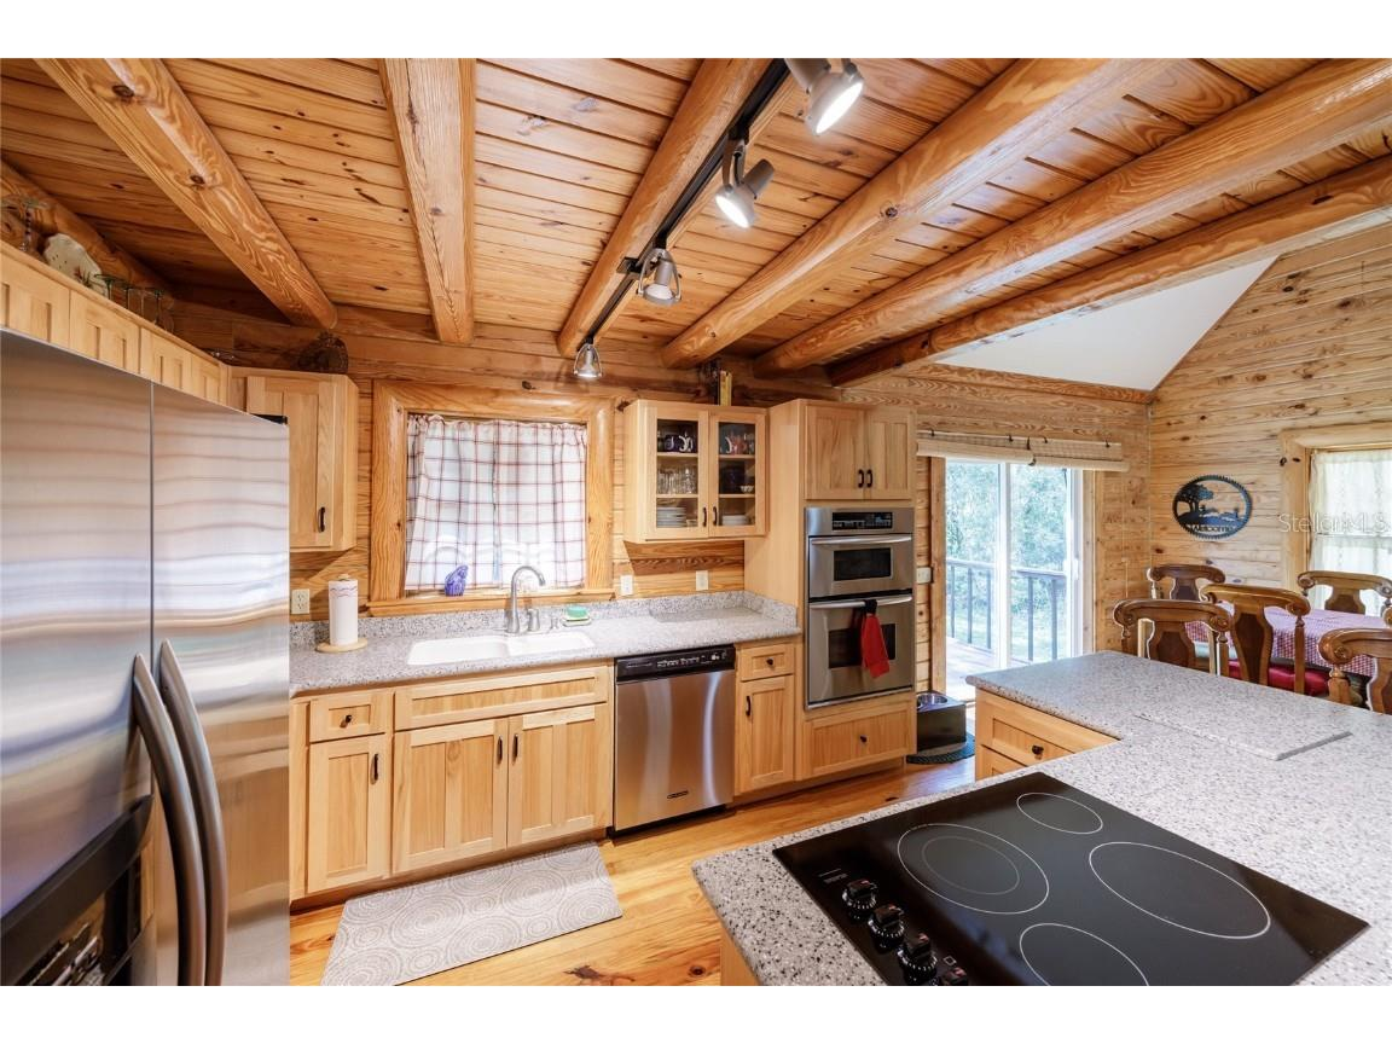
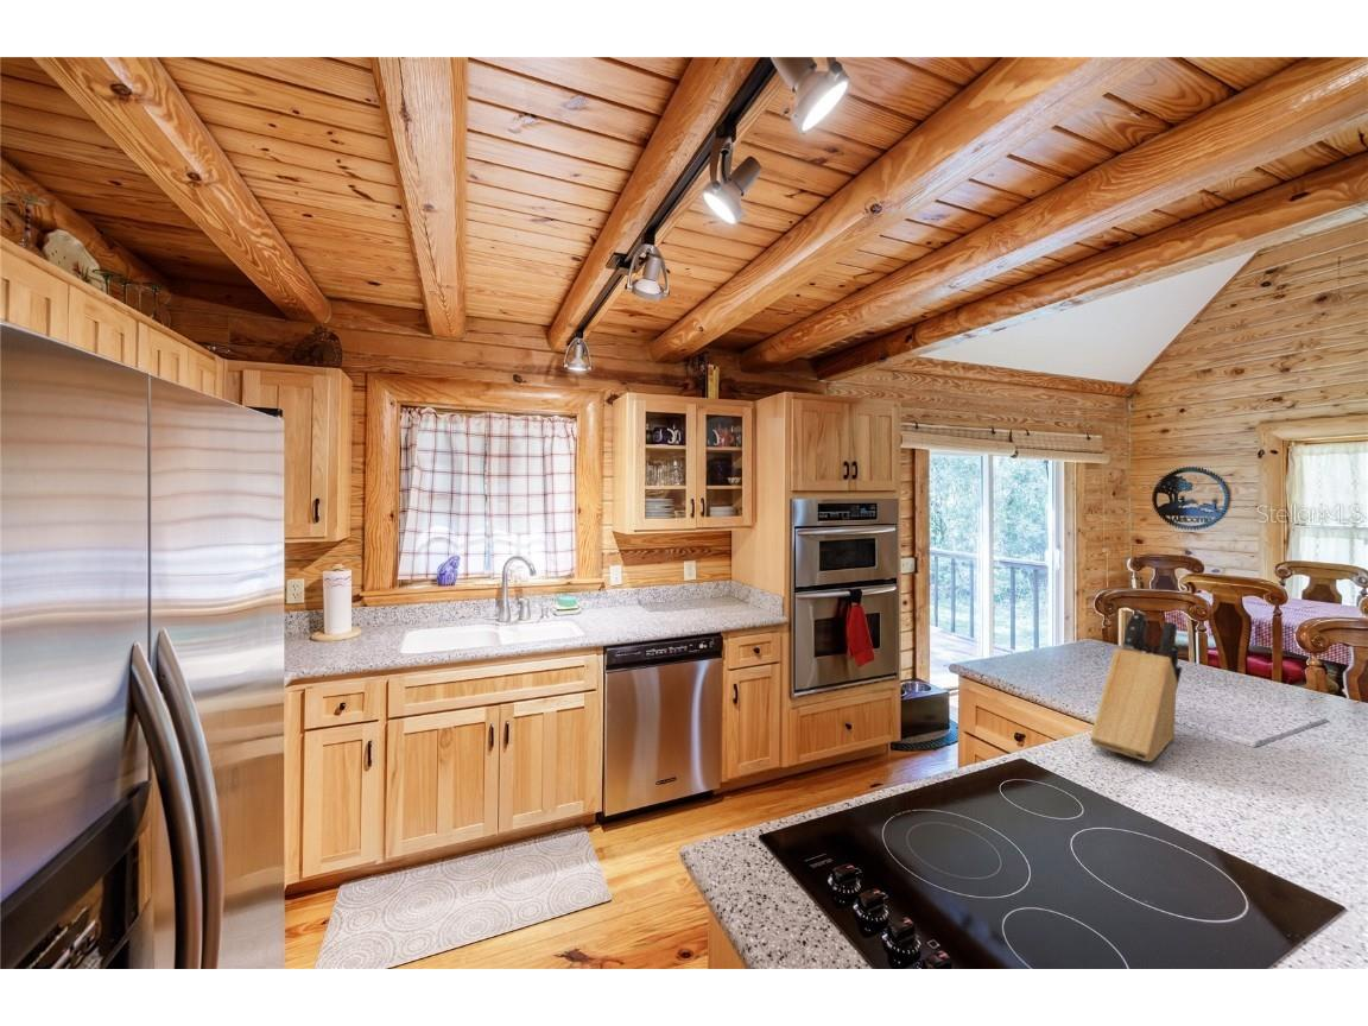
+ knife block (1139, 678)
